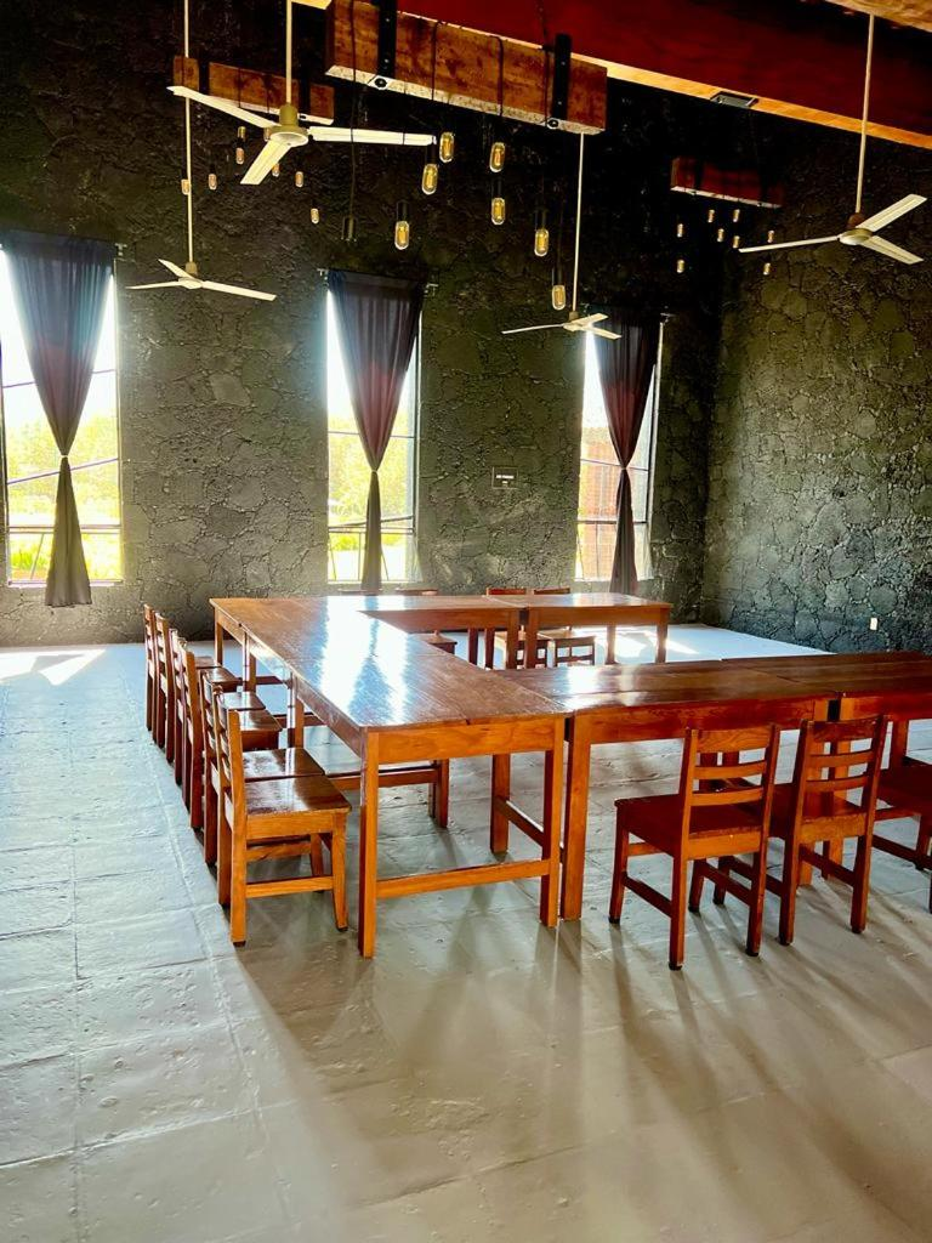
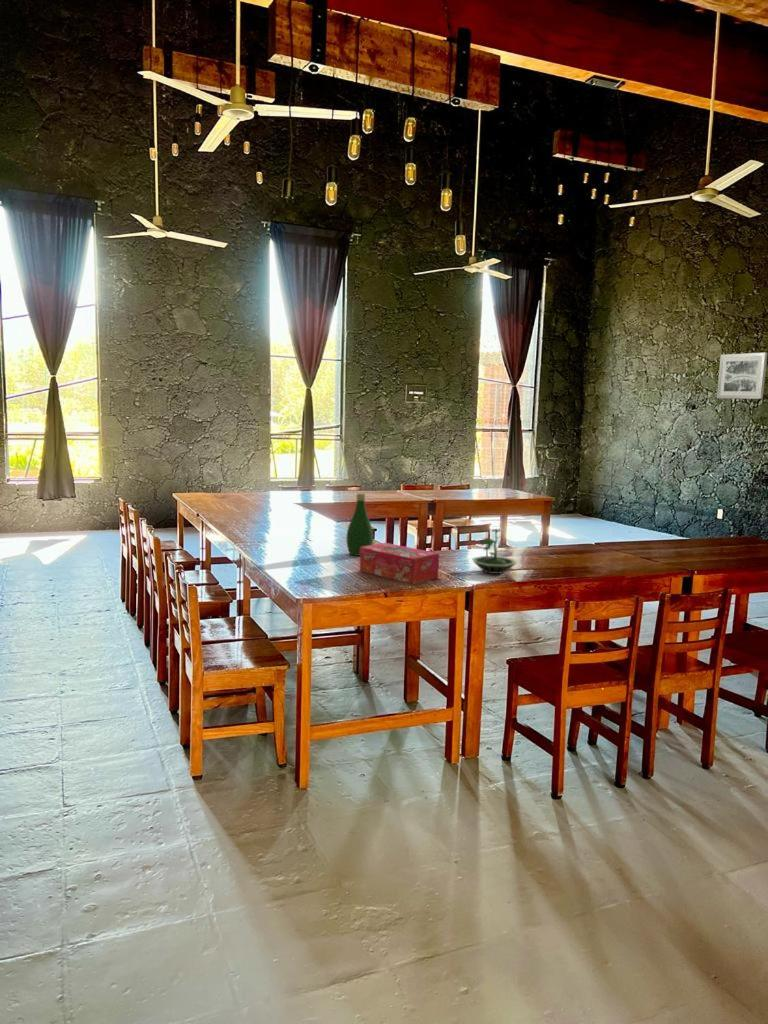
+ wall art (741, 376)
+ terrarium (495, 536)
+ tissue box (398, 562)
+ bottle (360, 524)
